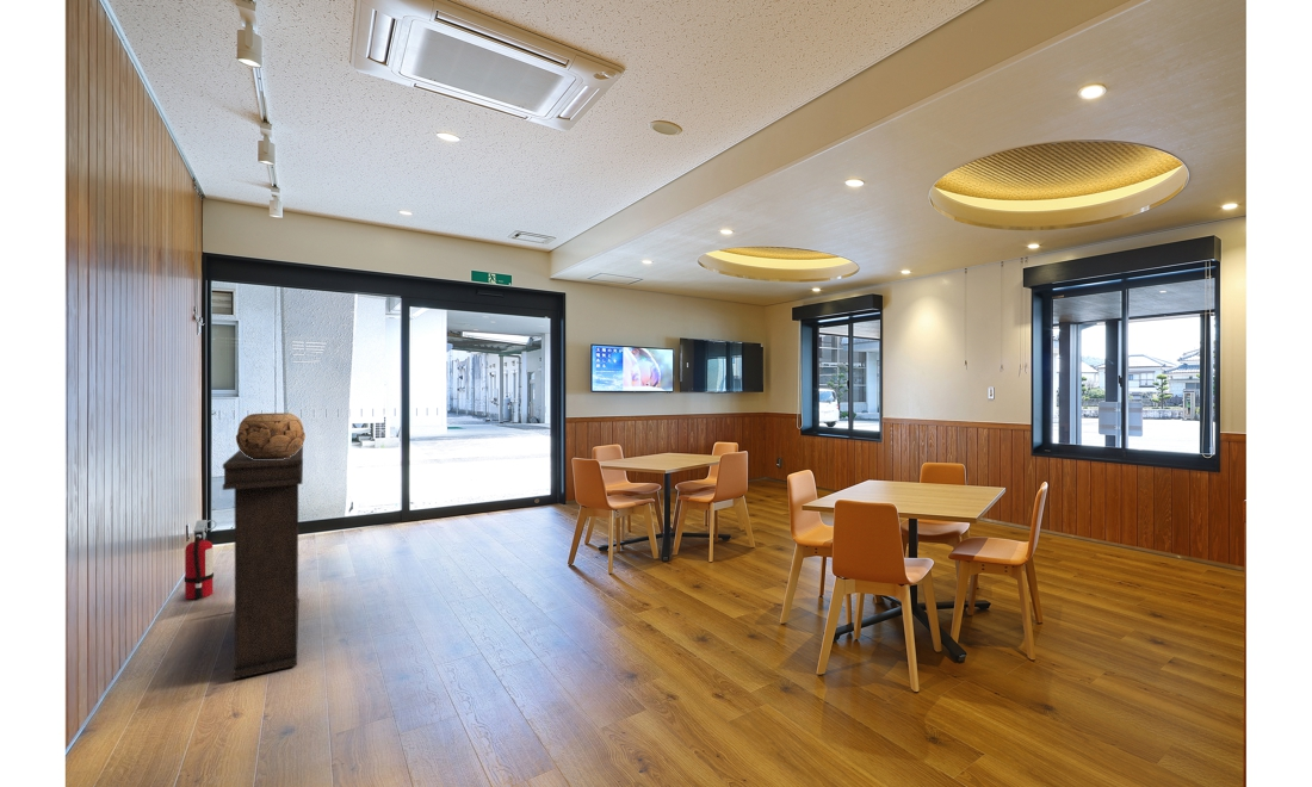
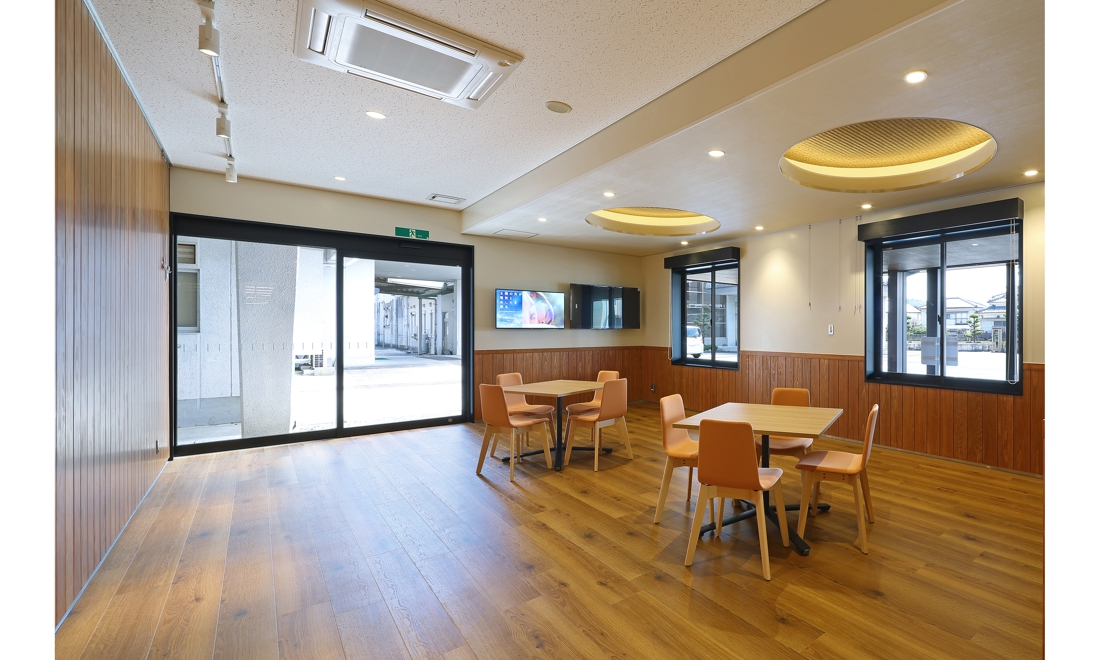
- console table (270, 543)
- decorative bowl (271, 435)
- fire extinguisher (200, 558)
